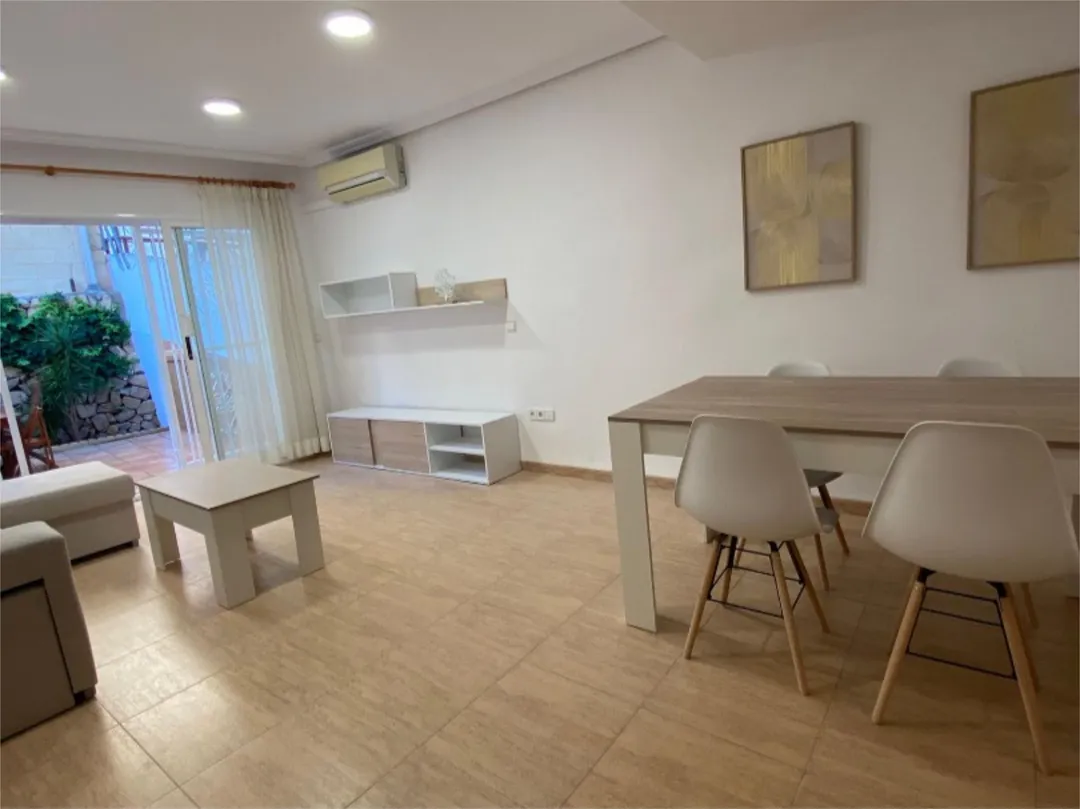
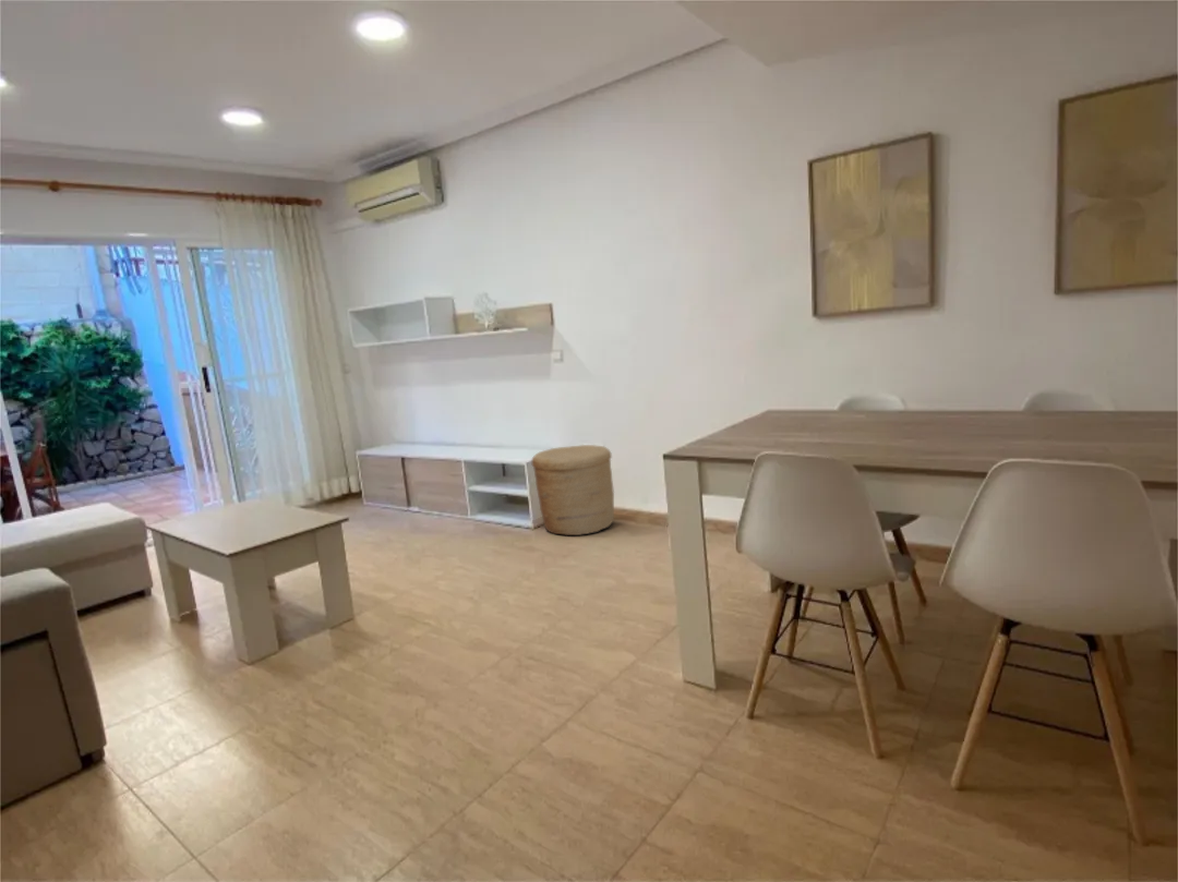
+ basket (575, 488)
